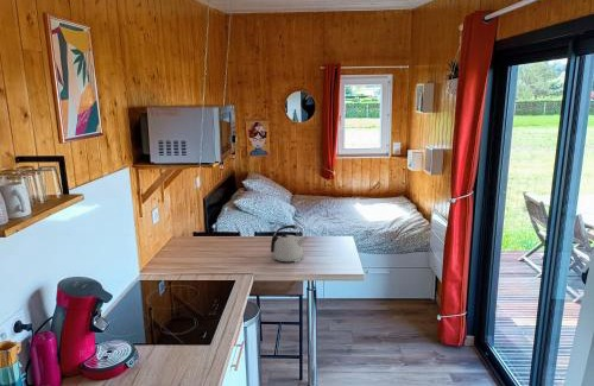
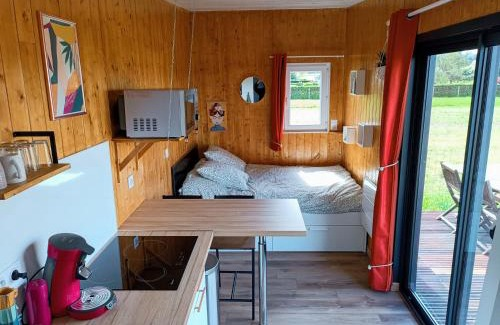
- kettle (289, 241)
